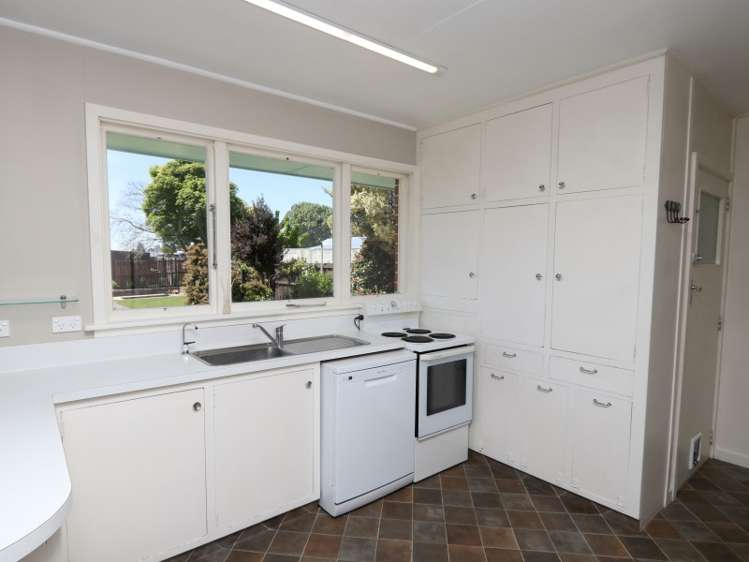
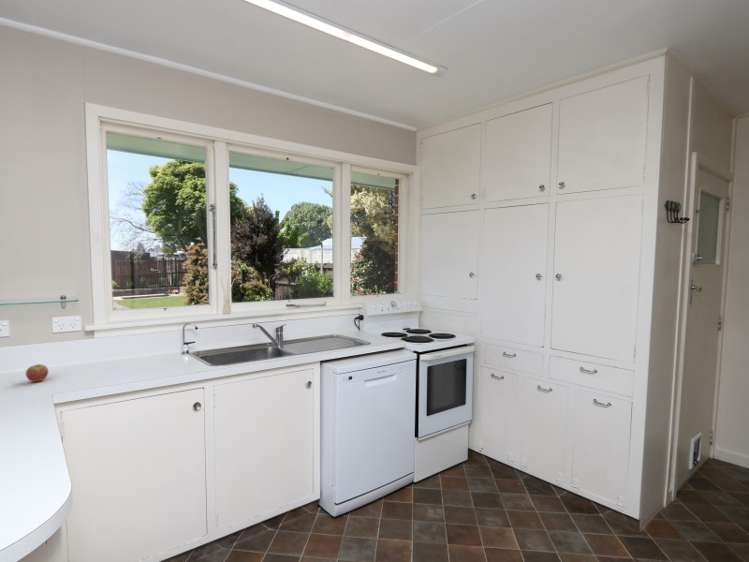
+ fruit (37, 372)
